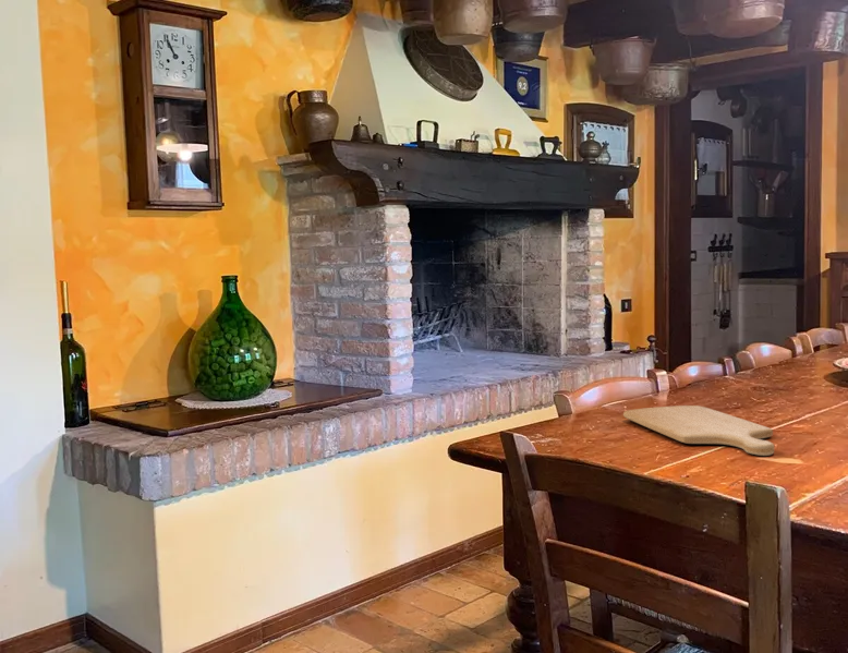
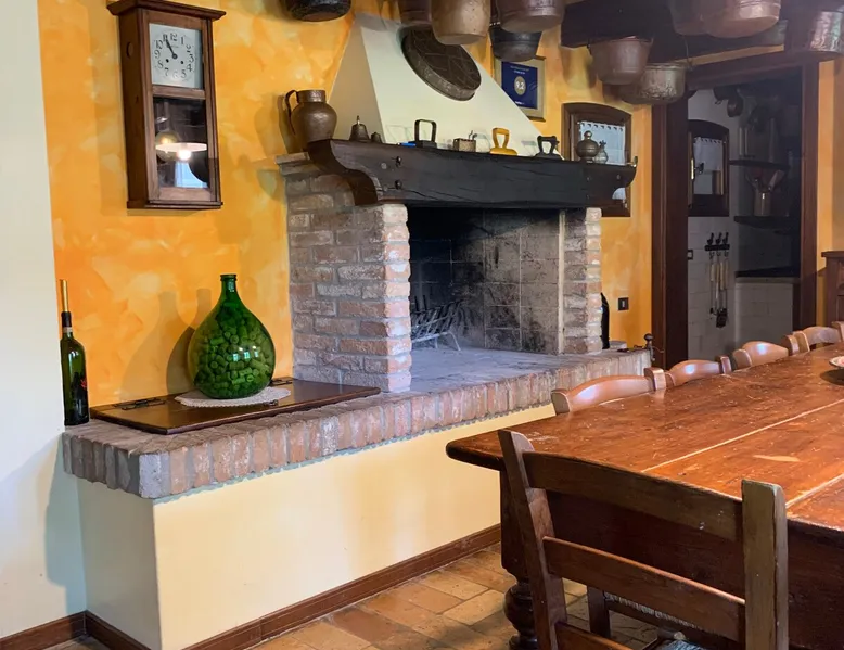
- chopping board (707, 427)
